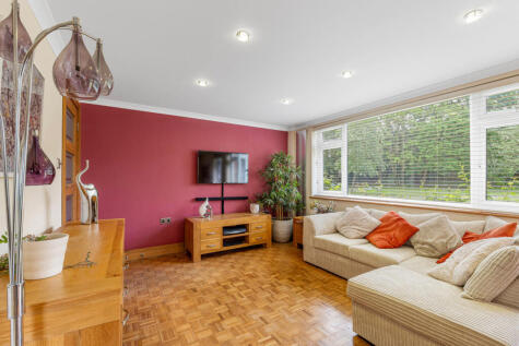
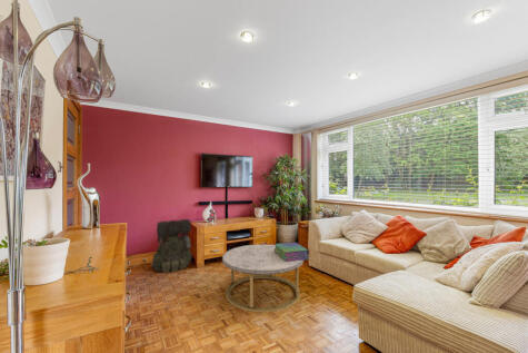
+ backpack (171, 242)
+ stack of books (290, 251)
+ coffee table (262, 273)
